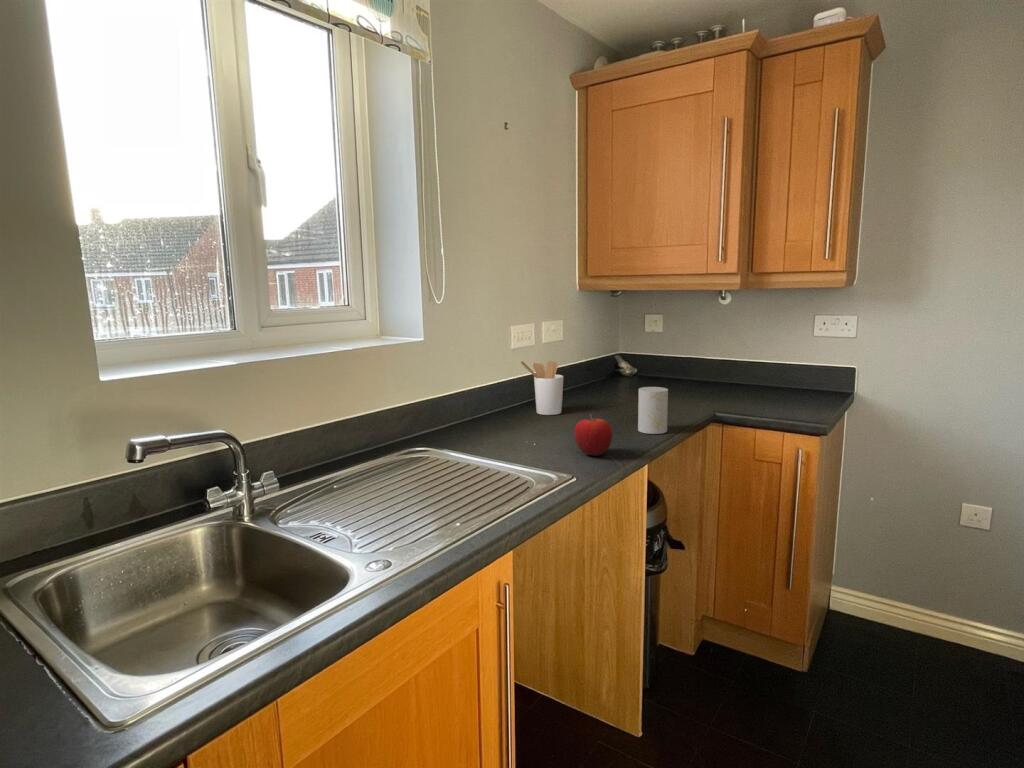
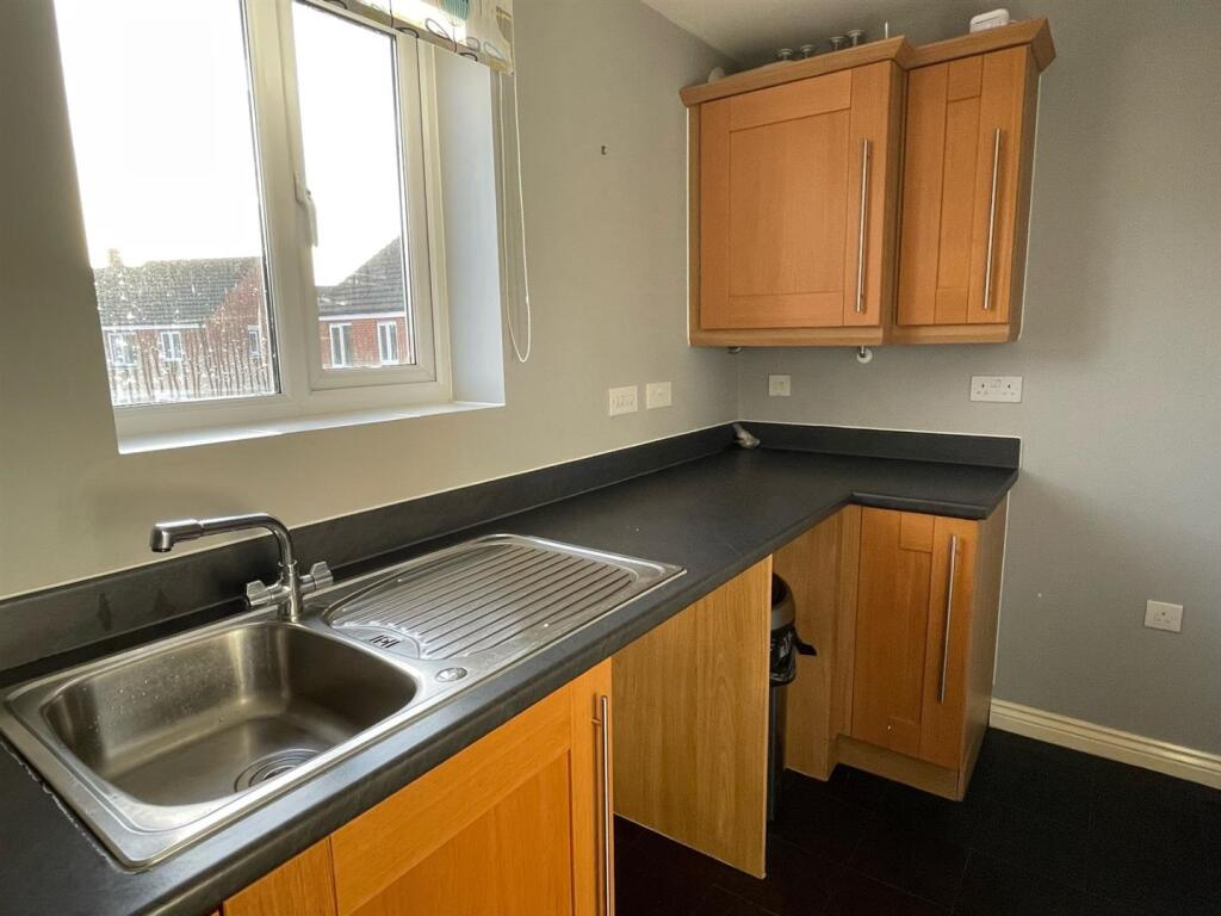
- utensil holder (541, 386)
- fruit (593, 434)
- cup (652, 409)
